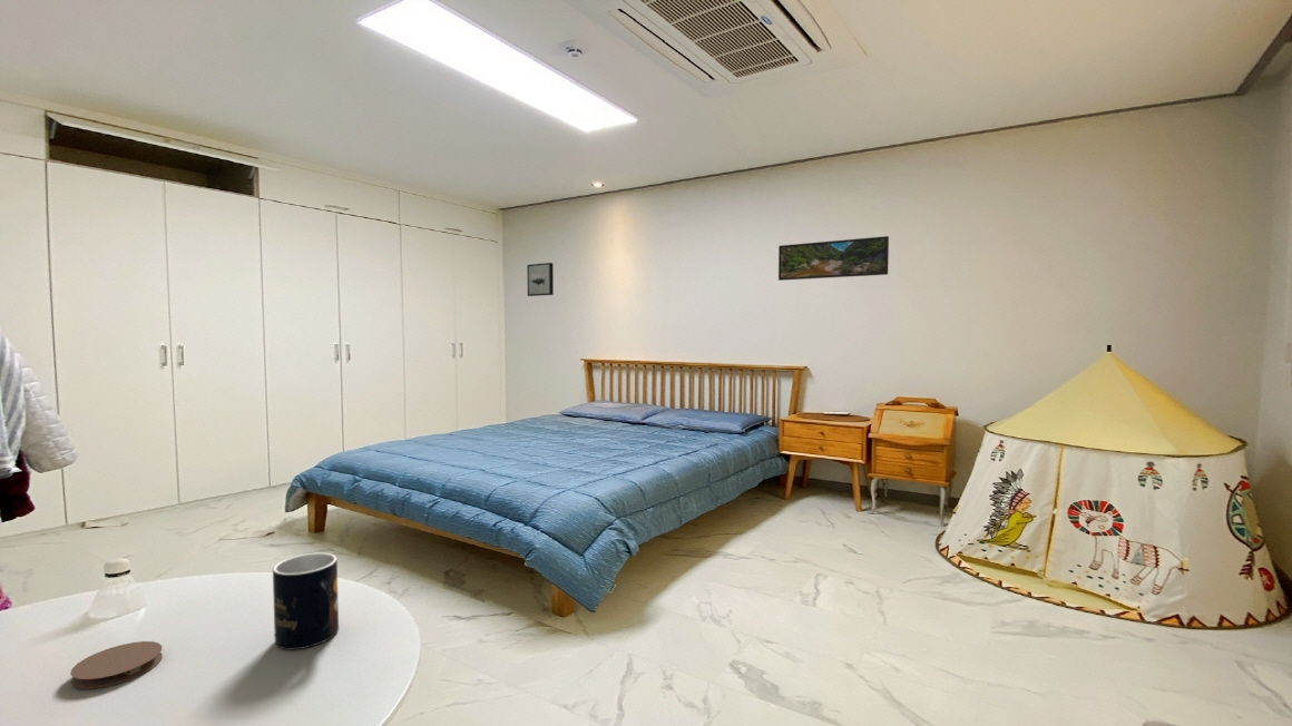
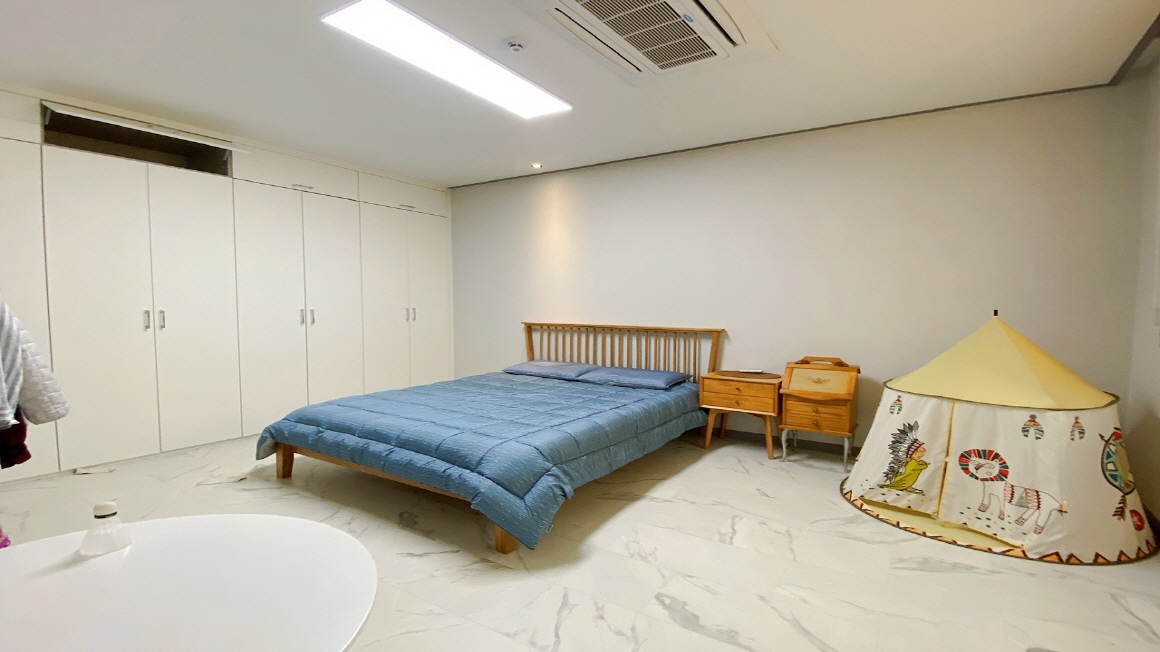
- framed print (830, 259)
- coaster (118, 664)
- mug (313, 600)
- wall art (539, 279)
